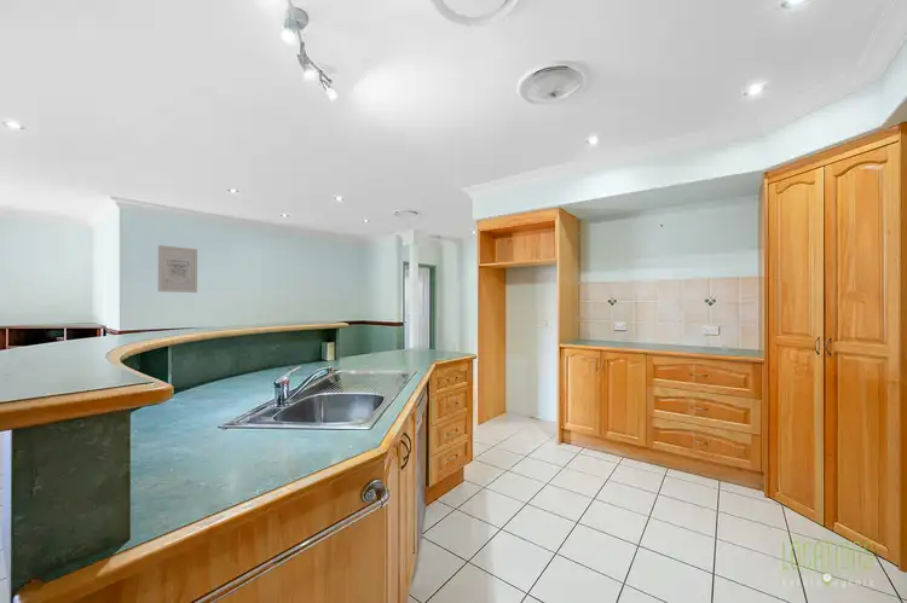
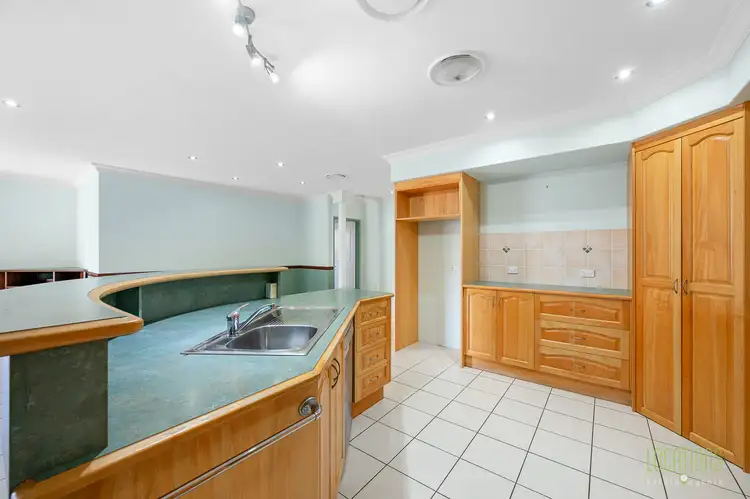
- wall art (178, 269)
